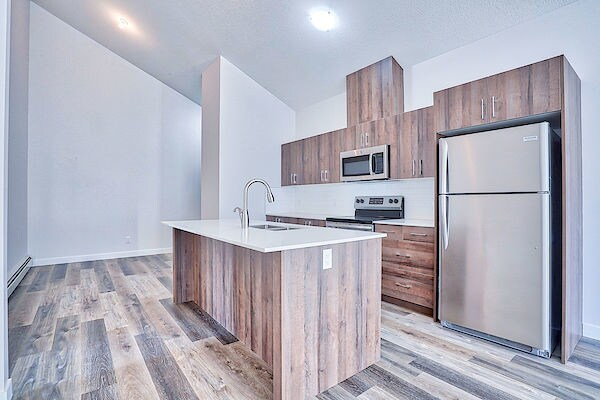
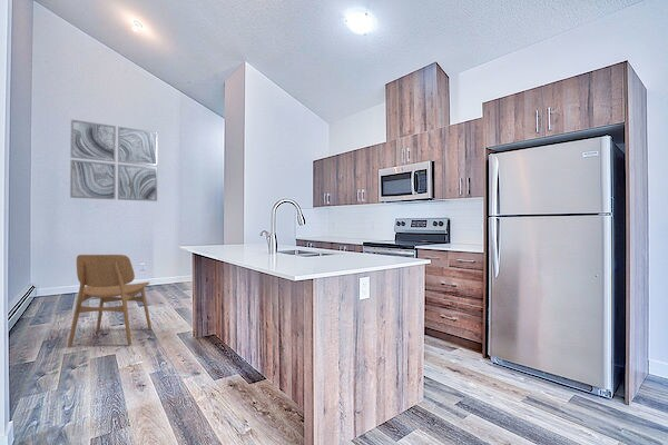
+ dining chair (112, 295)
+ wall art (115, 164)
